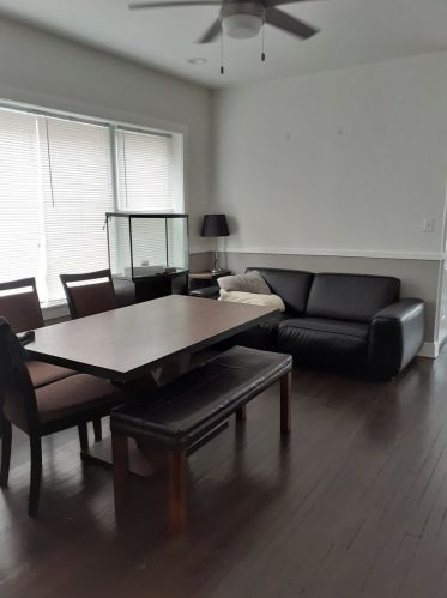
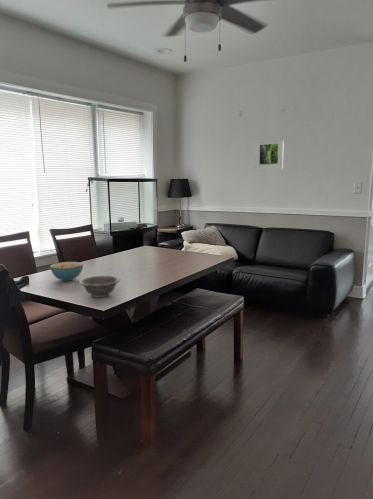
+ cereal bowl (67, 272)
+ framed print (268, 154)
+ decorative bowl (100, 287)
